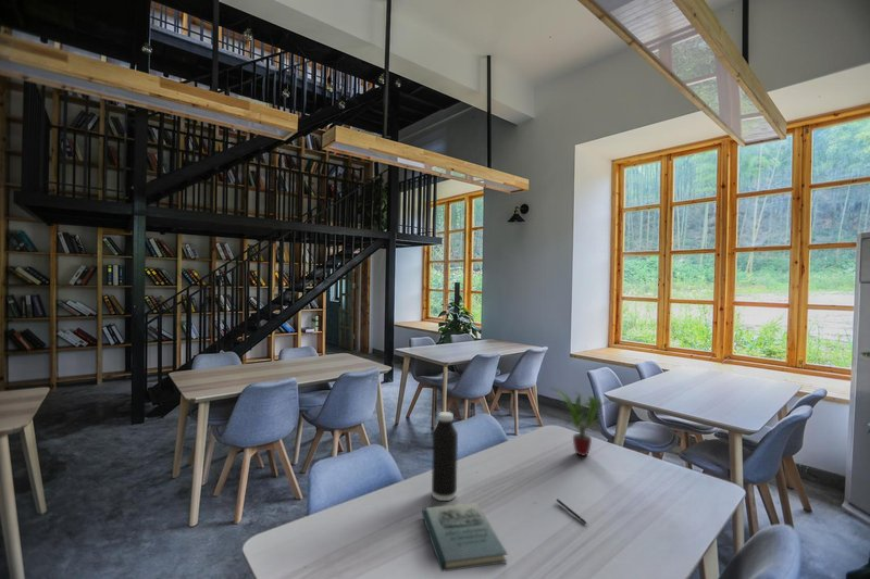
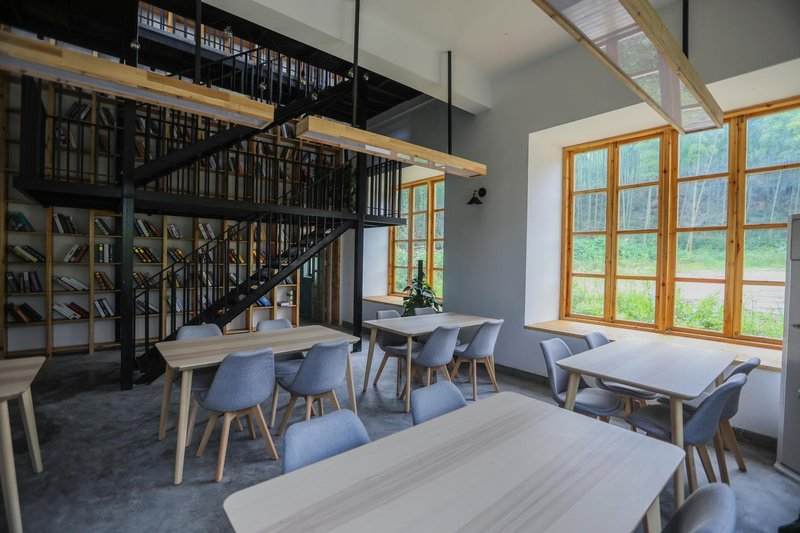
- pen (571, 511)
- water bottle (445, 454)
- book (460, 532)
- potted plant (577, 420)
